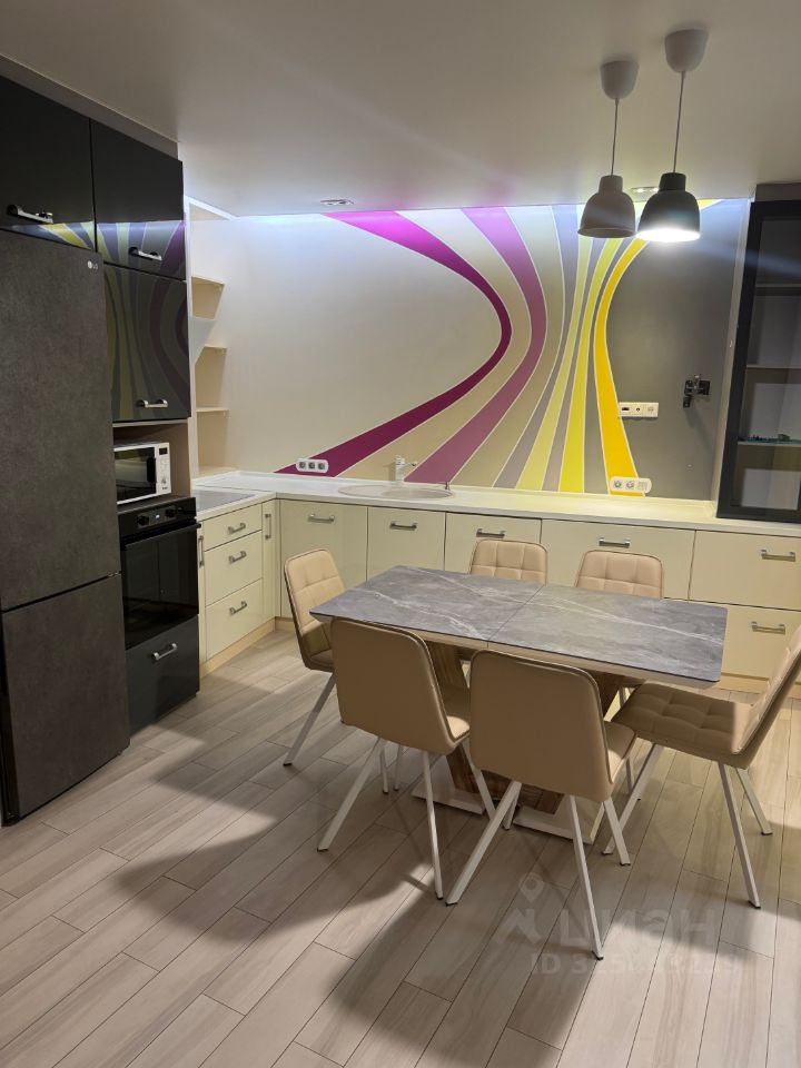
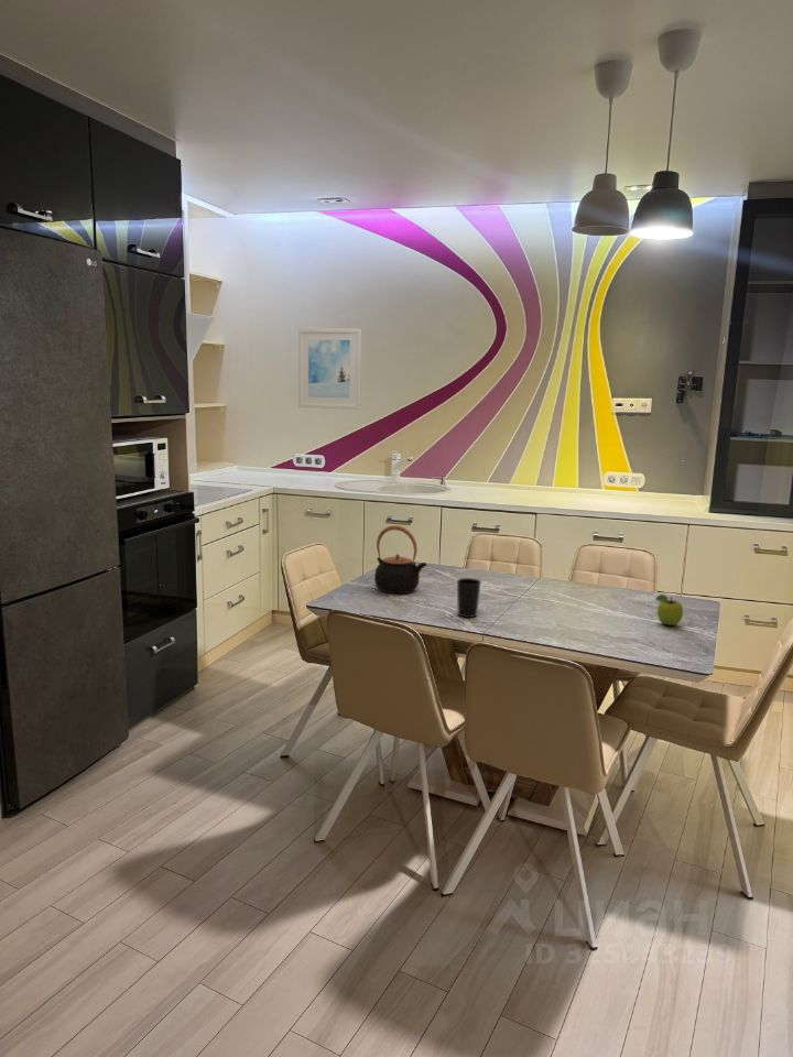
+ teapot (401, 558)
+ fruit (667, 609)
+ cup (468, 598)
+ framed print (328, 369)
